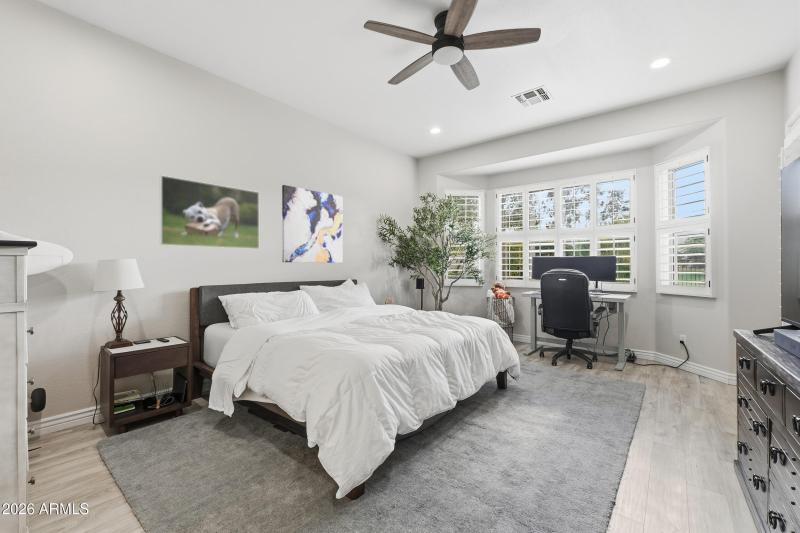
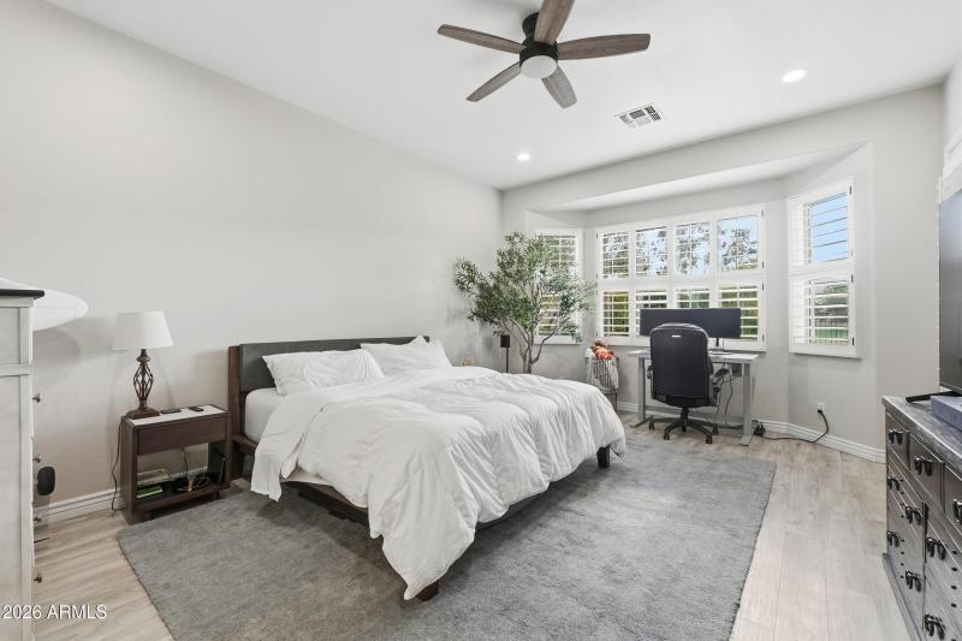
- wall art (314, 226)
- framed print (214, 215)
